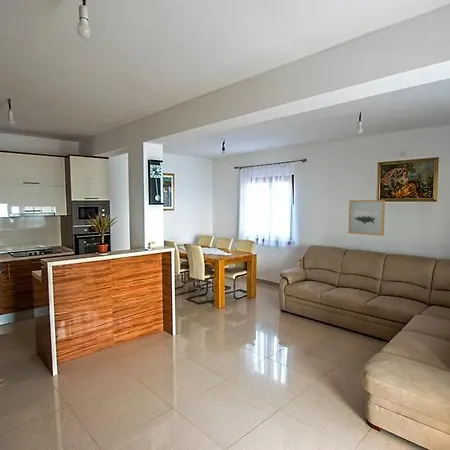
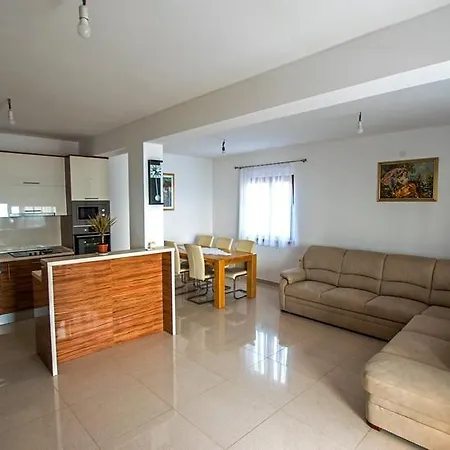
- wall art (366, 217)
